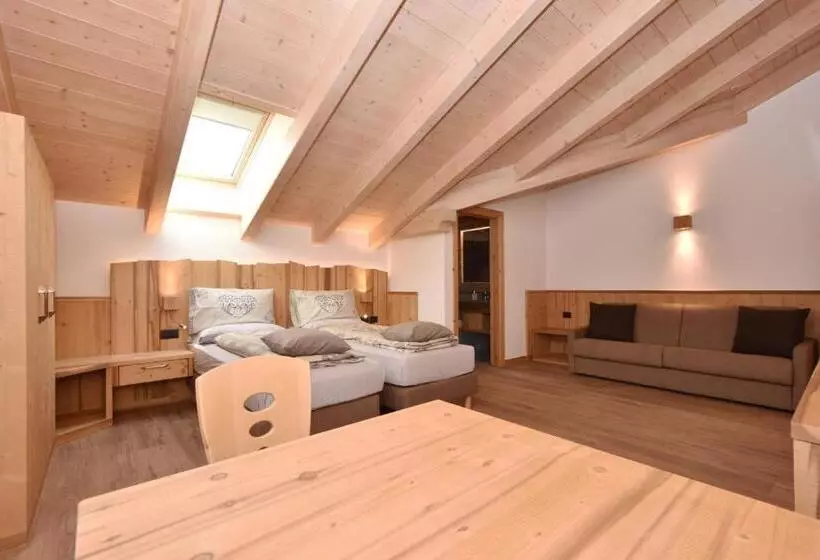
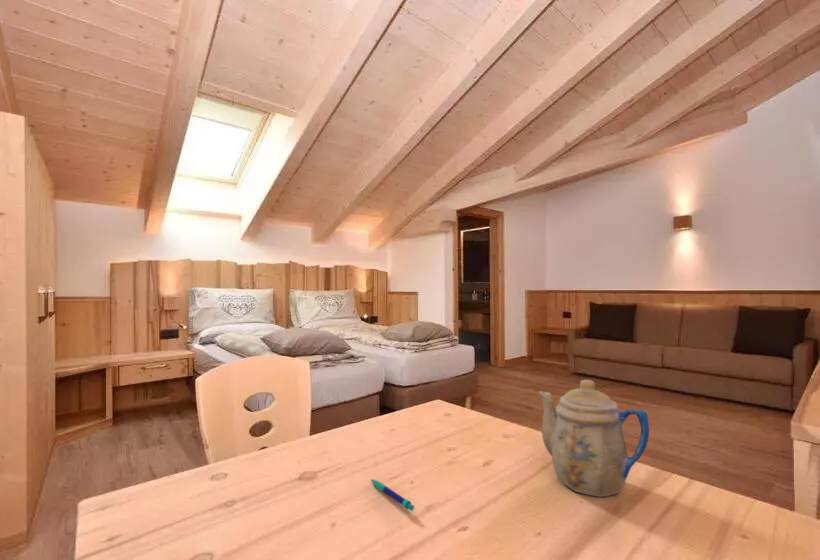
+ pen (390, 491)
+ teapot (588, 431)
